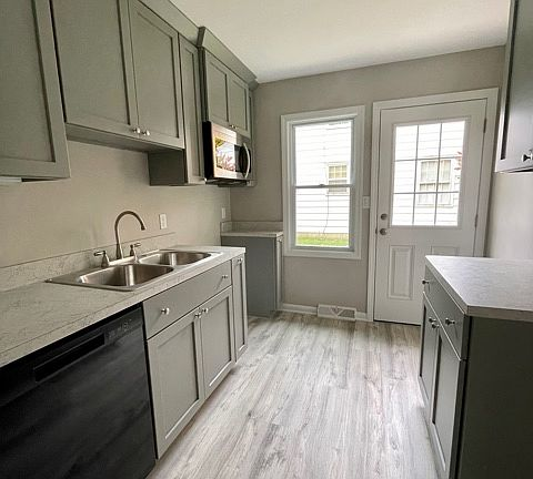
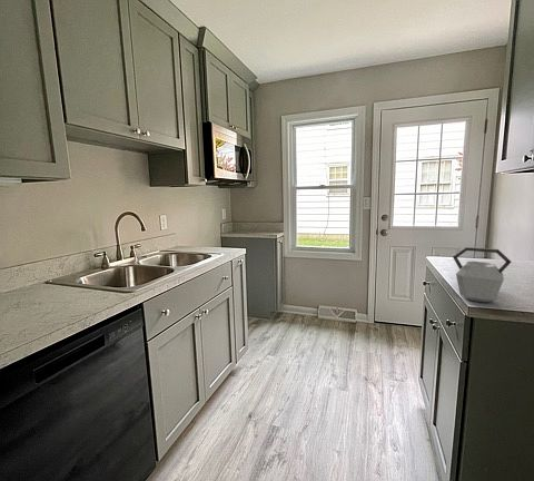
+ kettle (479, 269)
